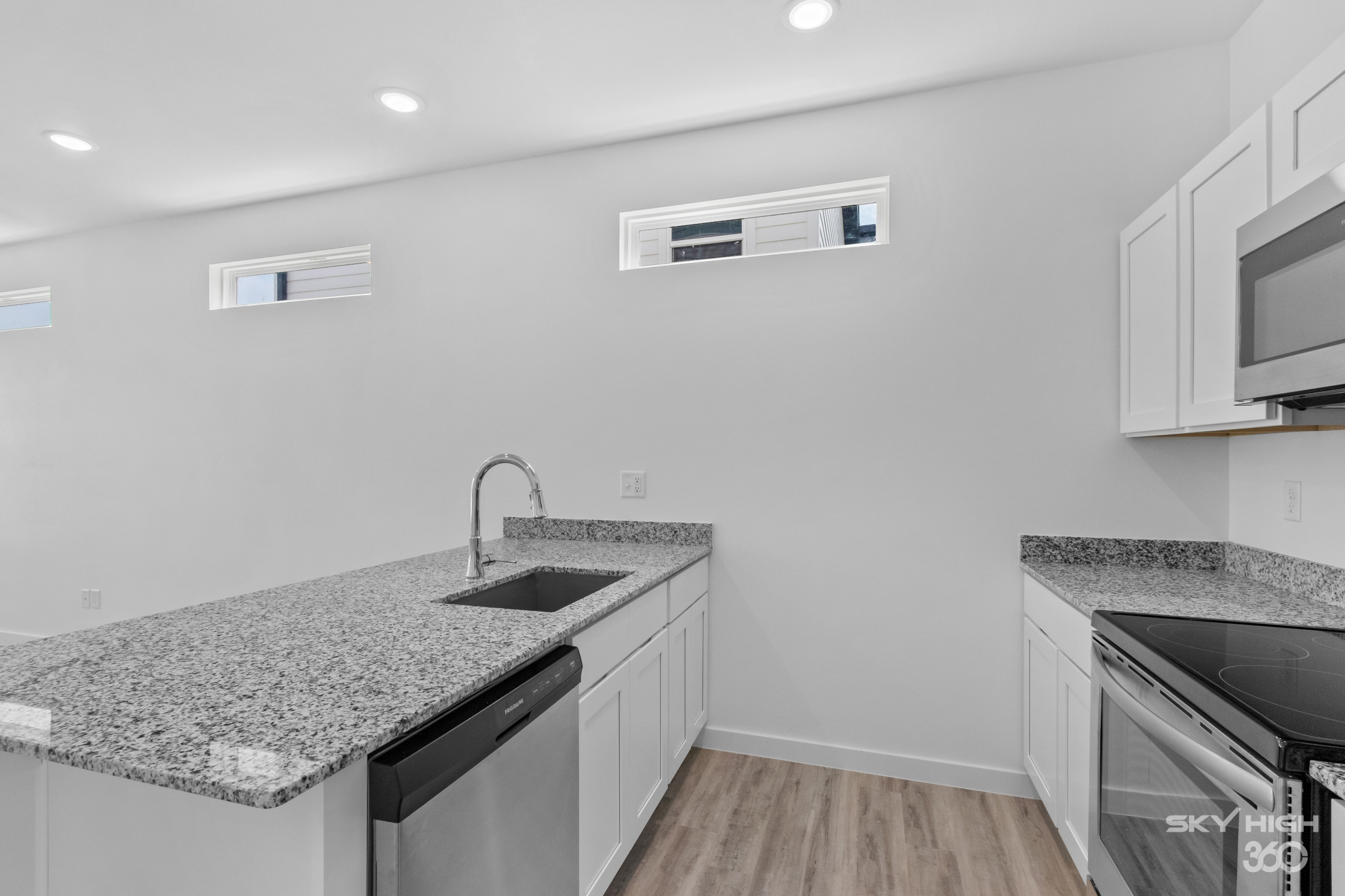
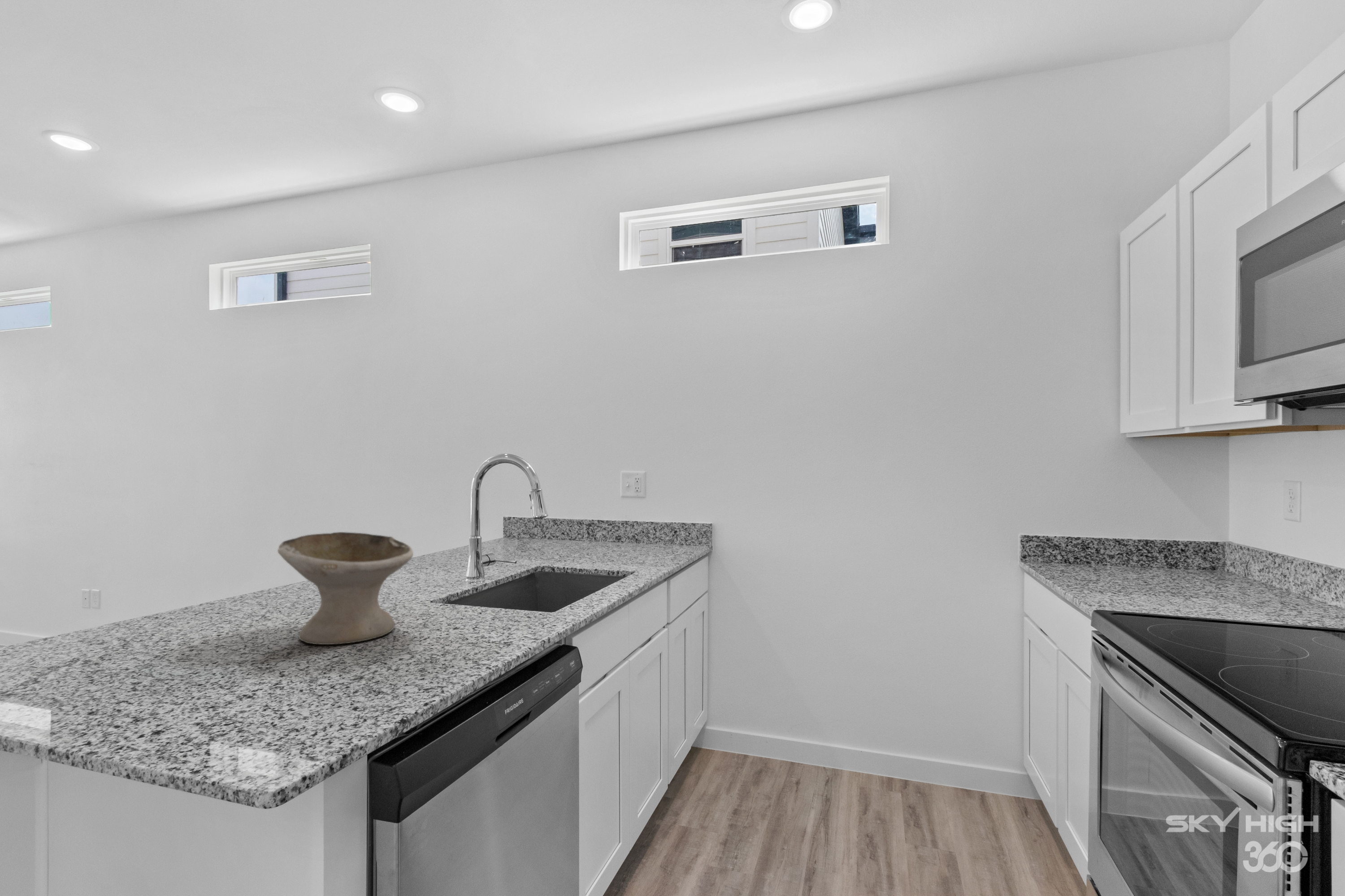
+ bowl (348, 585)
